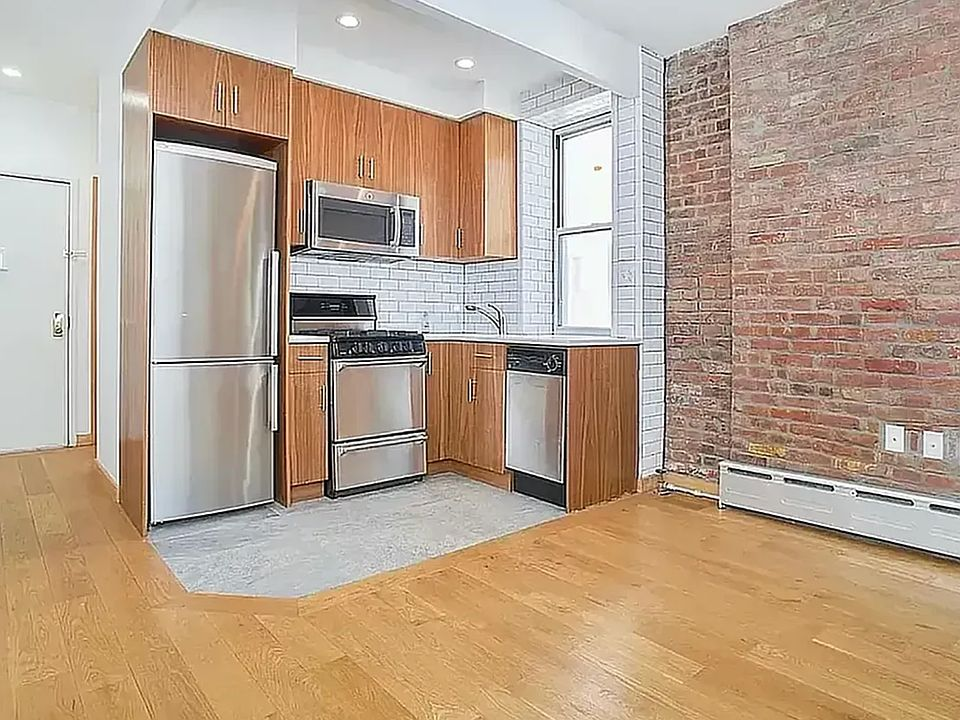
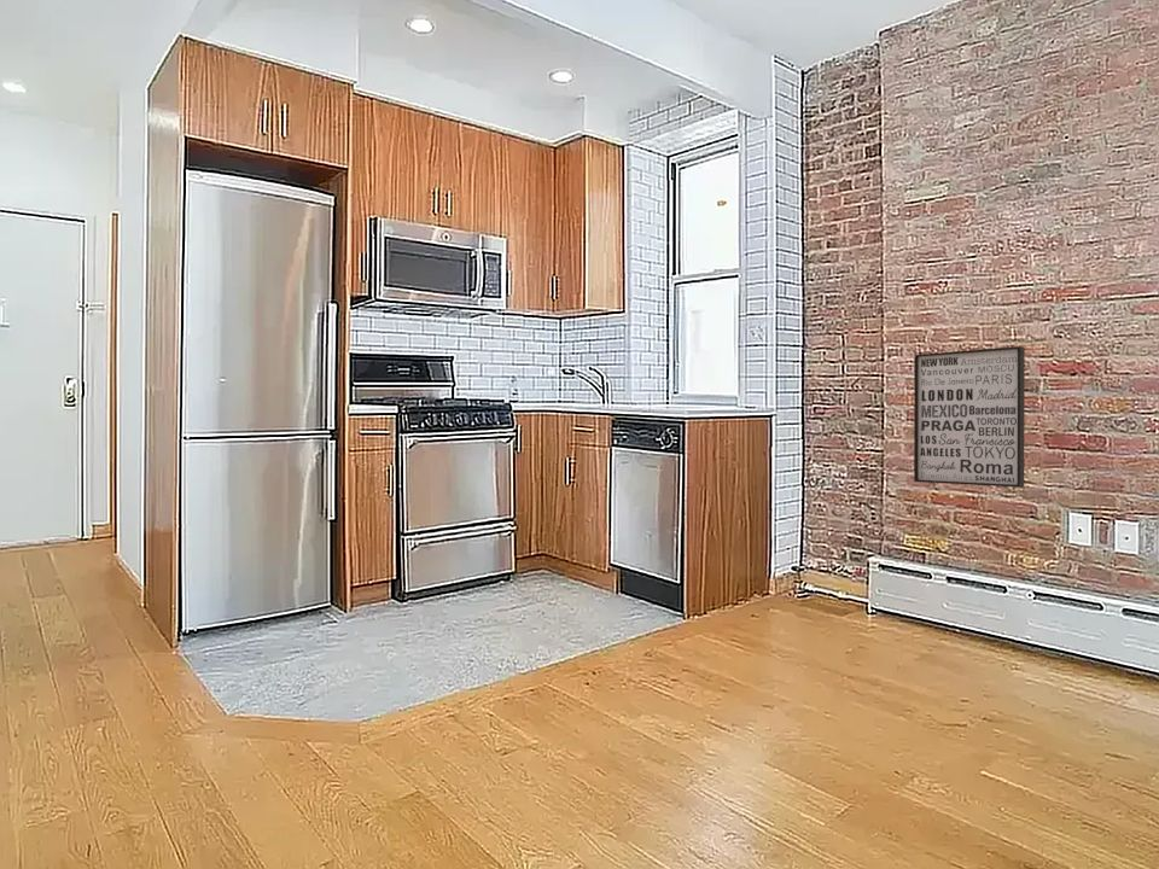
+ wall art (966, 418)
